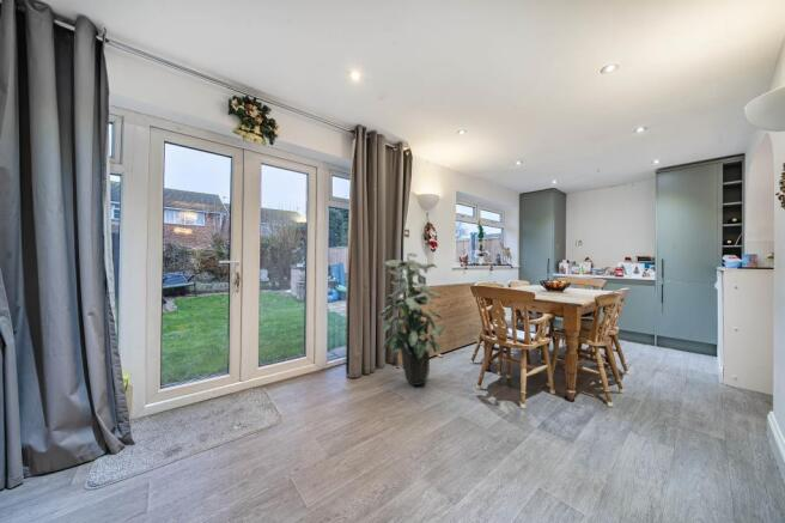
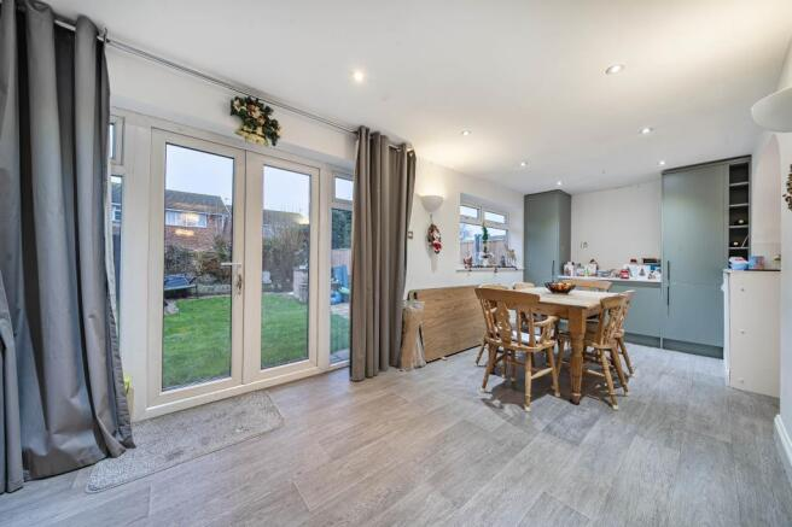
- indoor plant (410, 317)
